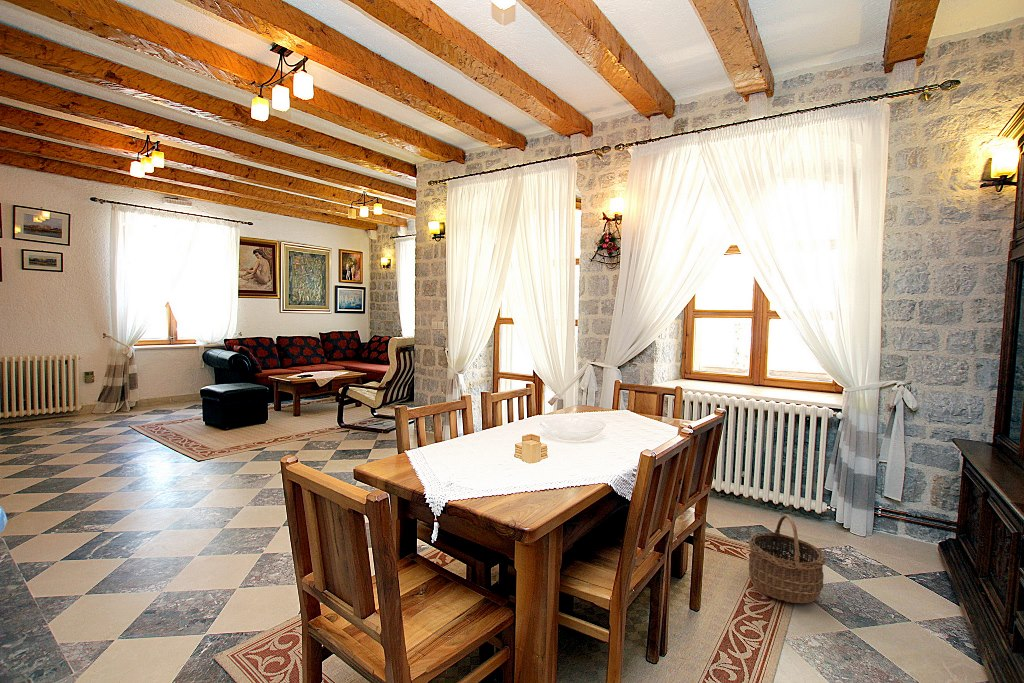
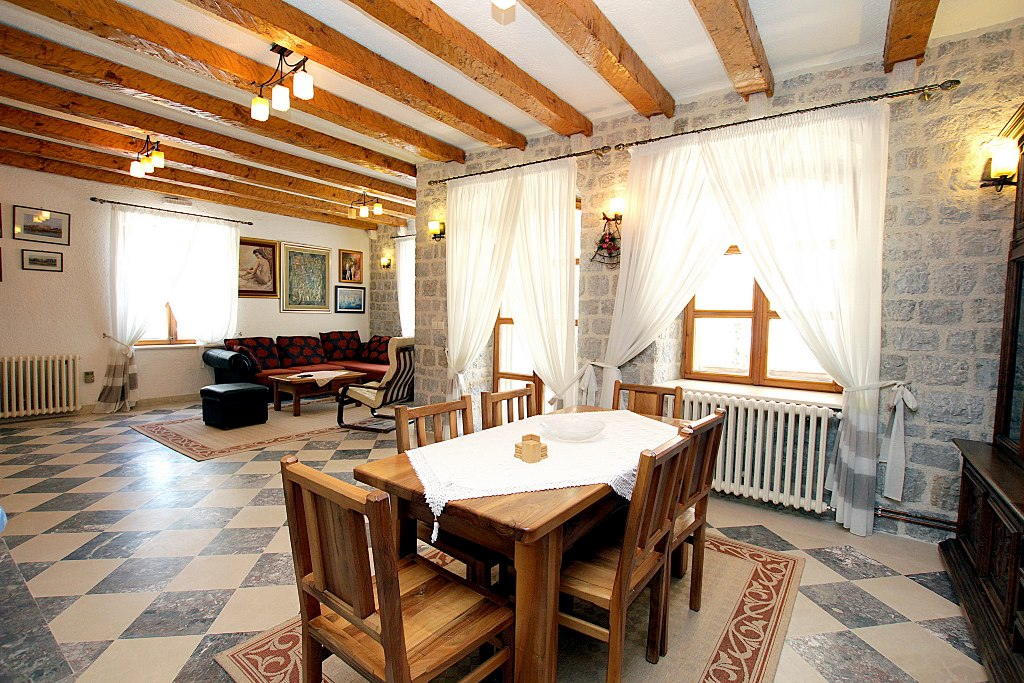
- wicker basket (784, 553)
